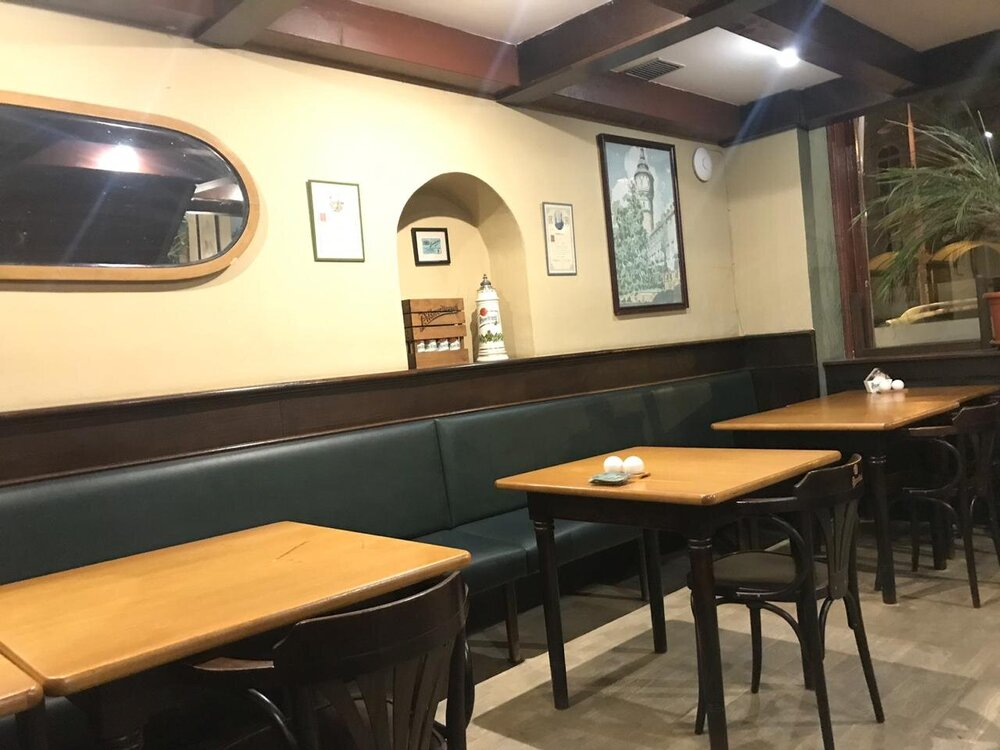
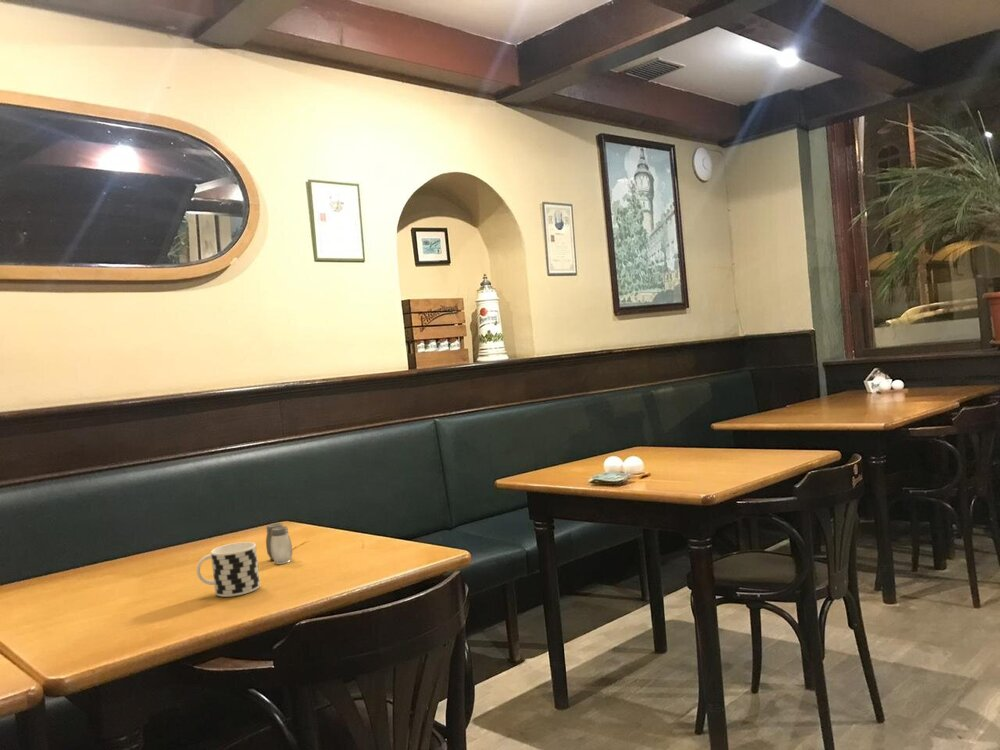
+ cup (228, 570)
+ salt and pepper shaker (278, 542)
